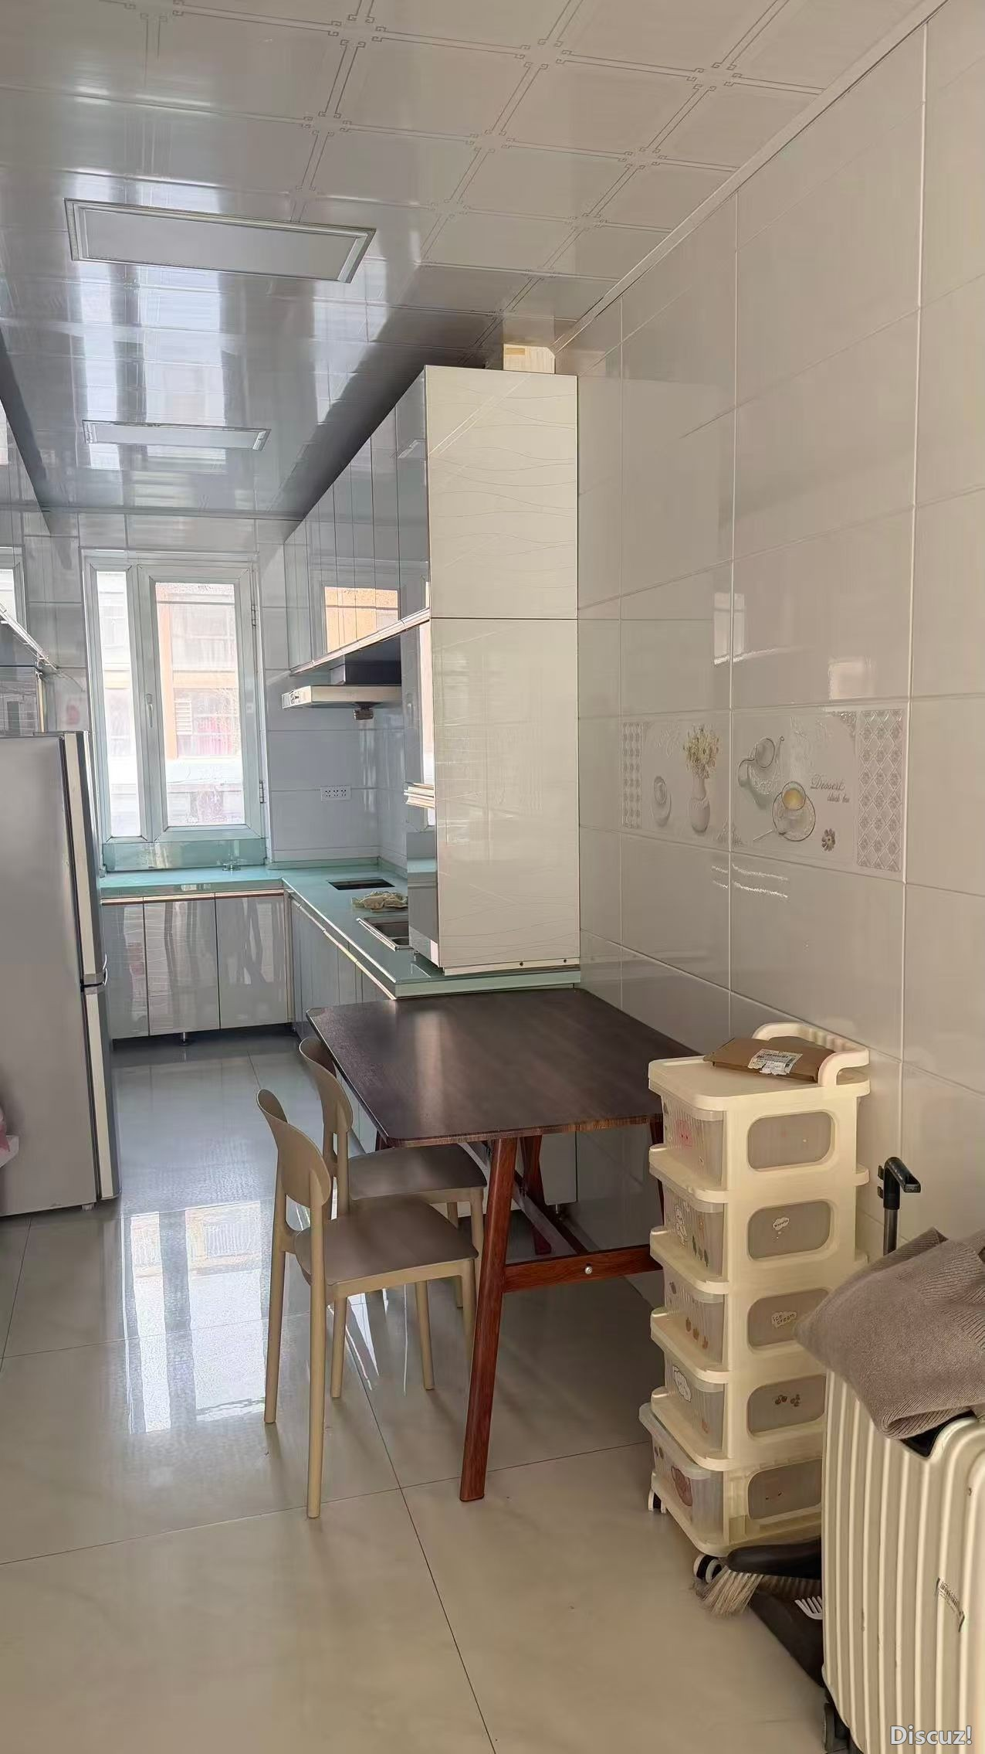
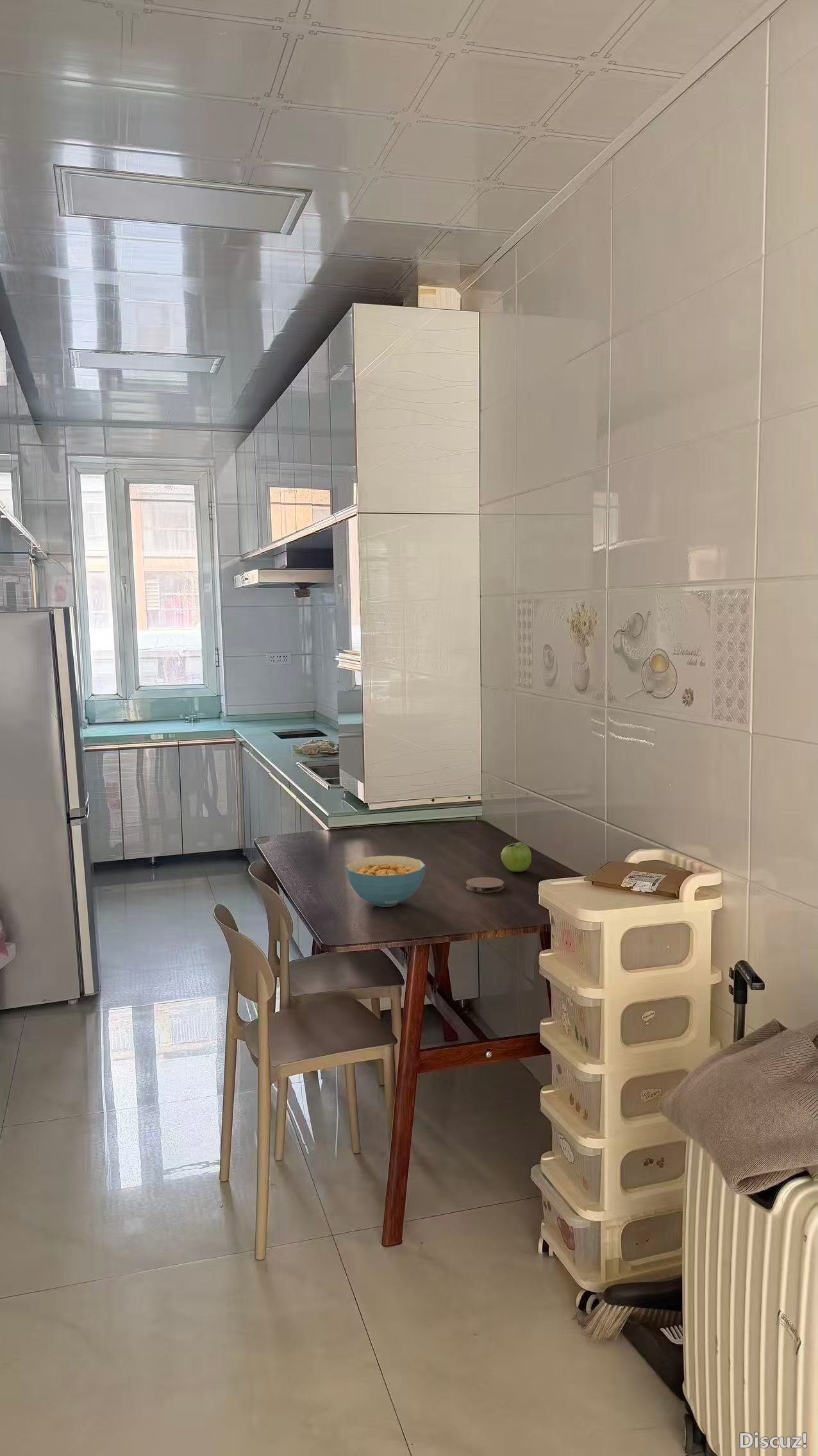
+ cereal bowl (385, 884)
+ fruit (516, 856)
+ coaster (485, 885)
